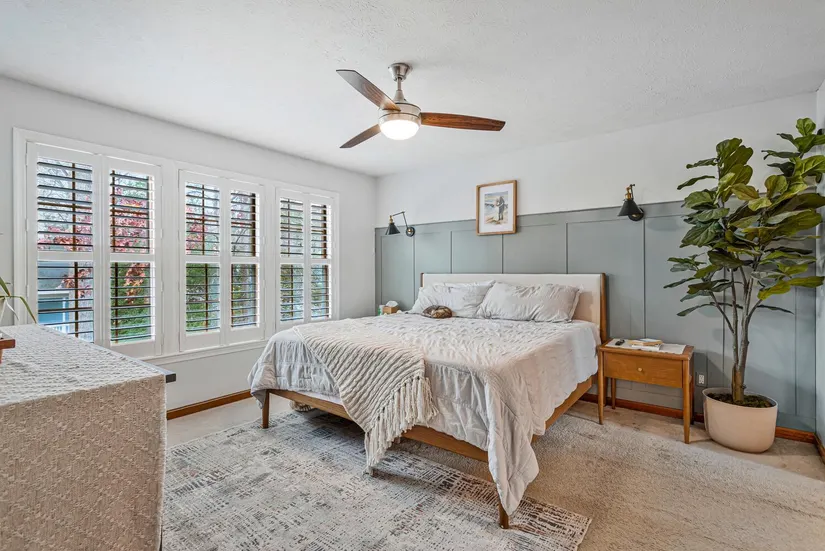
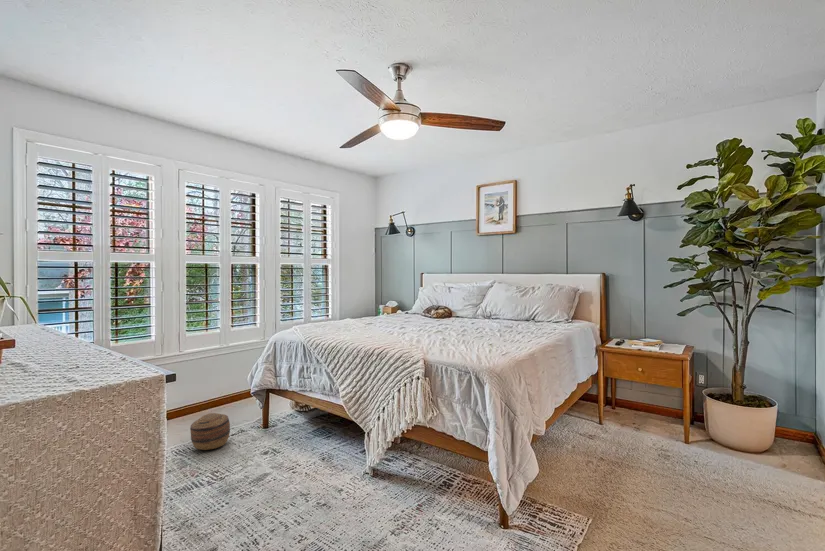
+ basket (210, 430)
